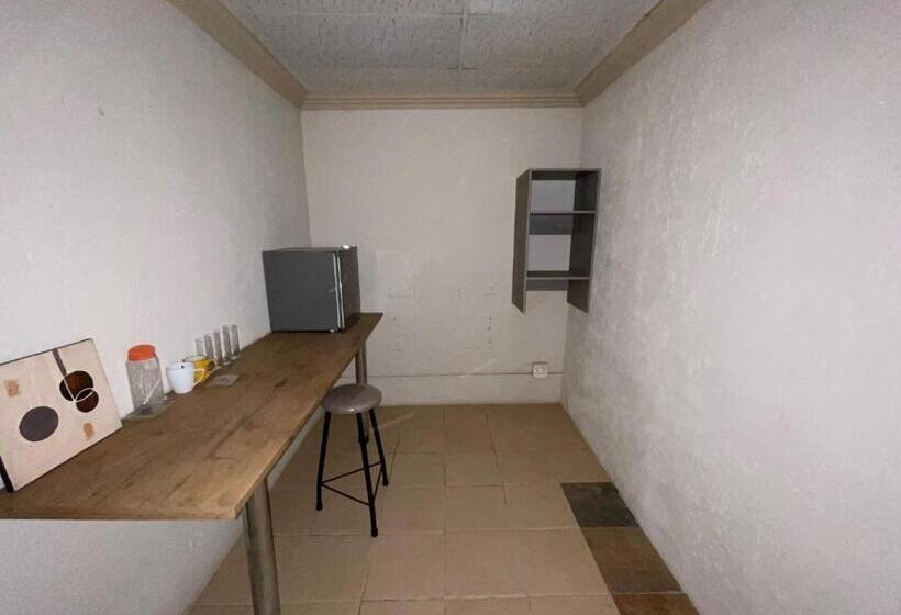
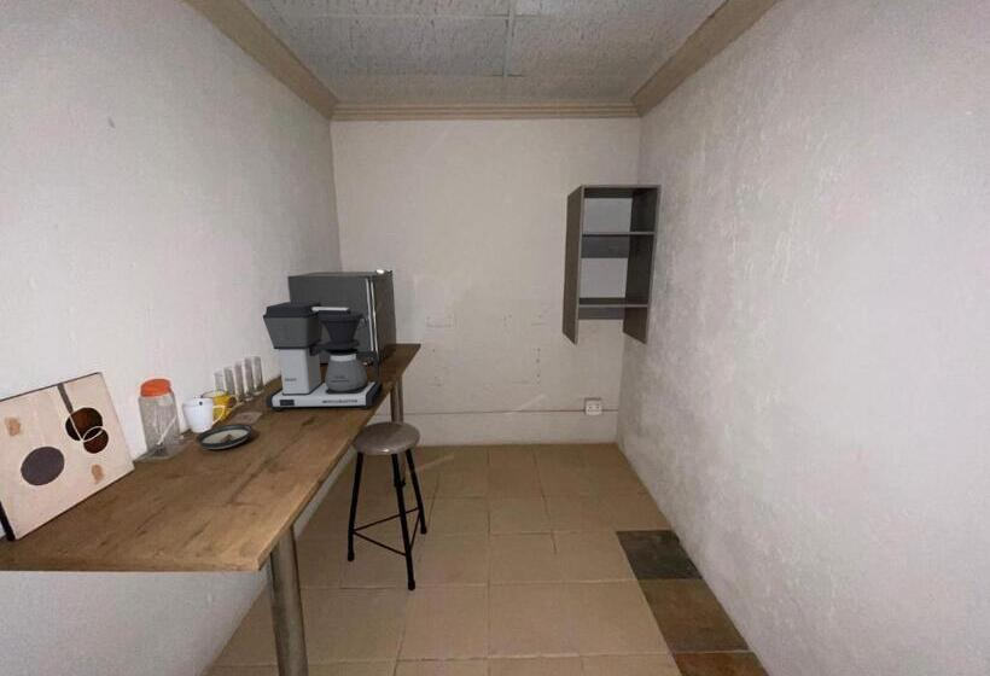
+ saucer (225, 438)
+ coffee maker (327, 352)
